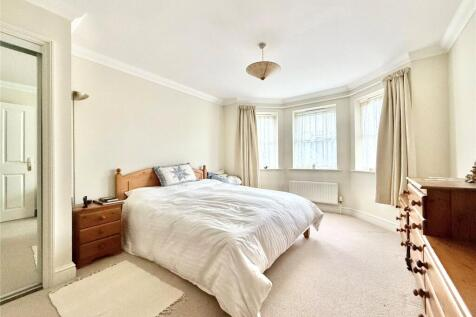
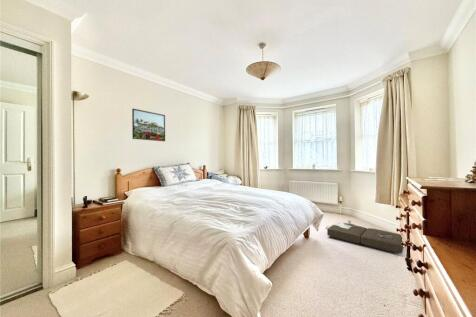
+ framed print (149, 126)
+ ottoman (358, 230)
